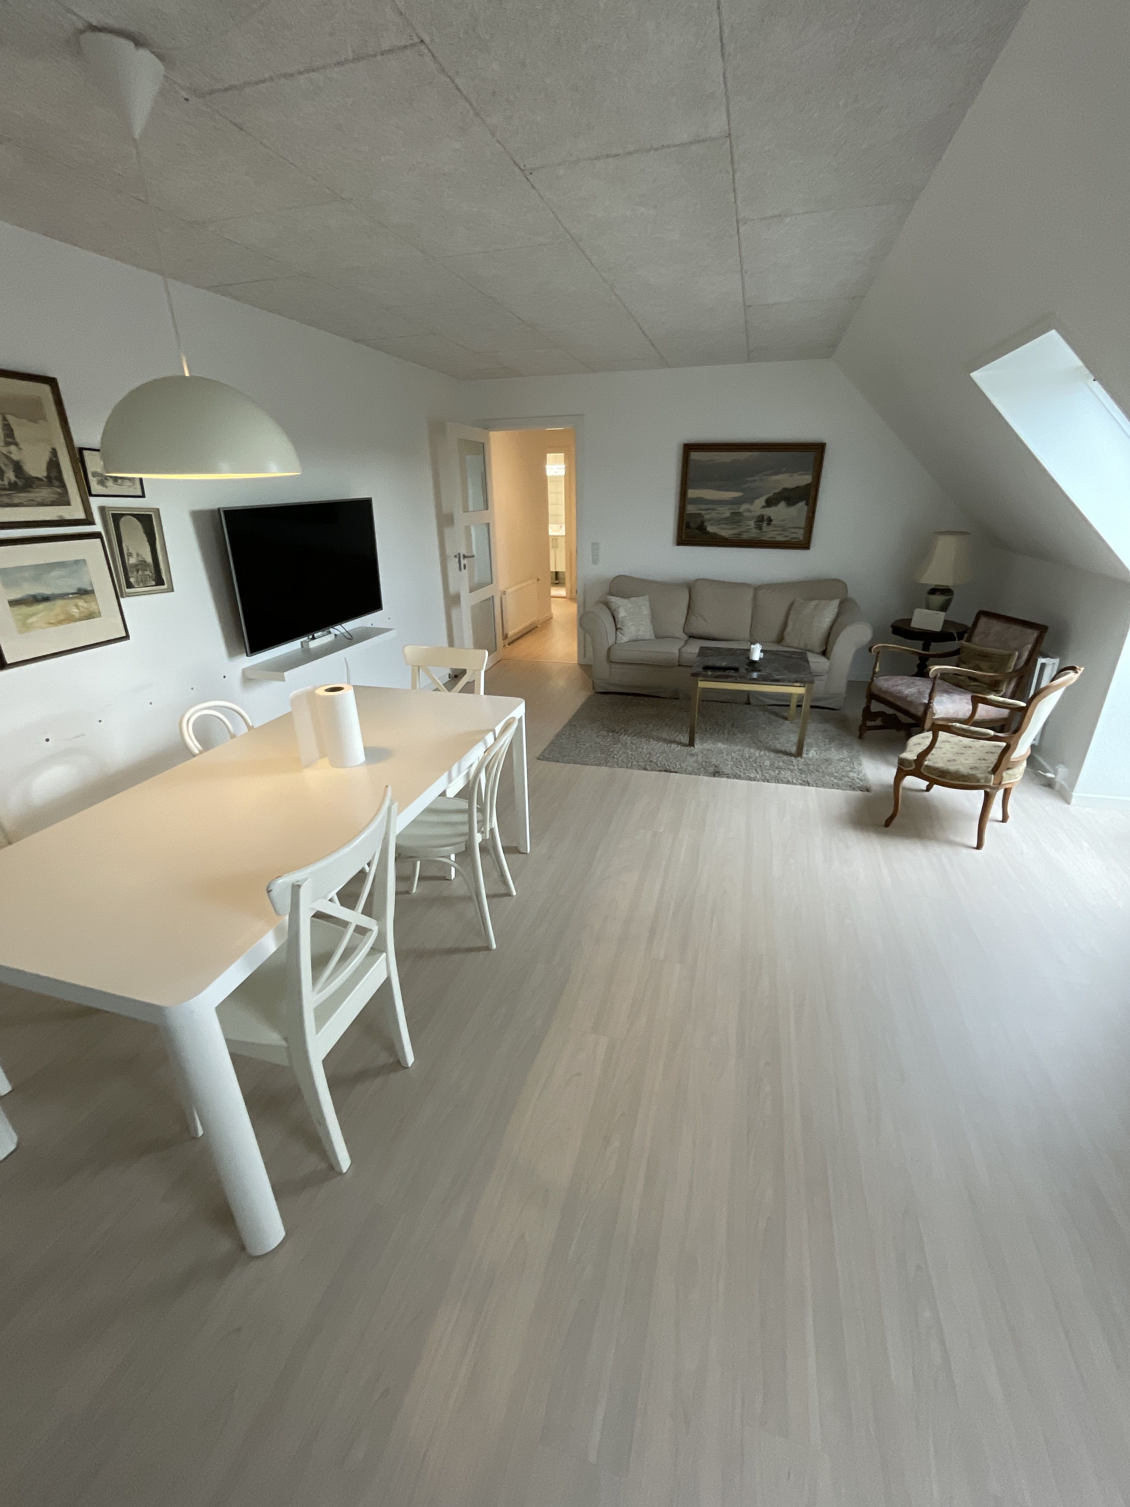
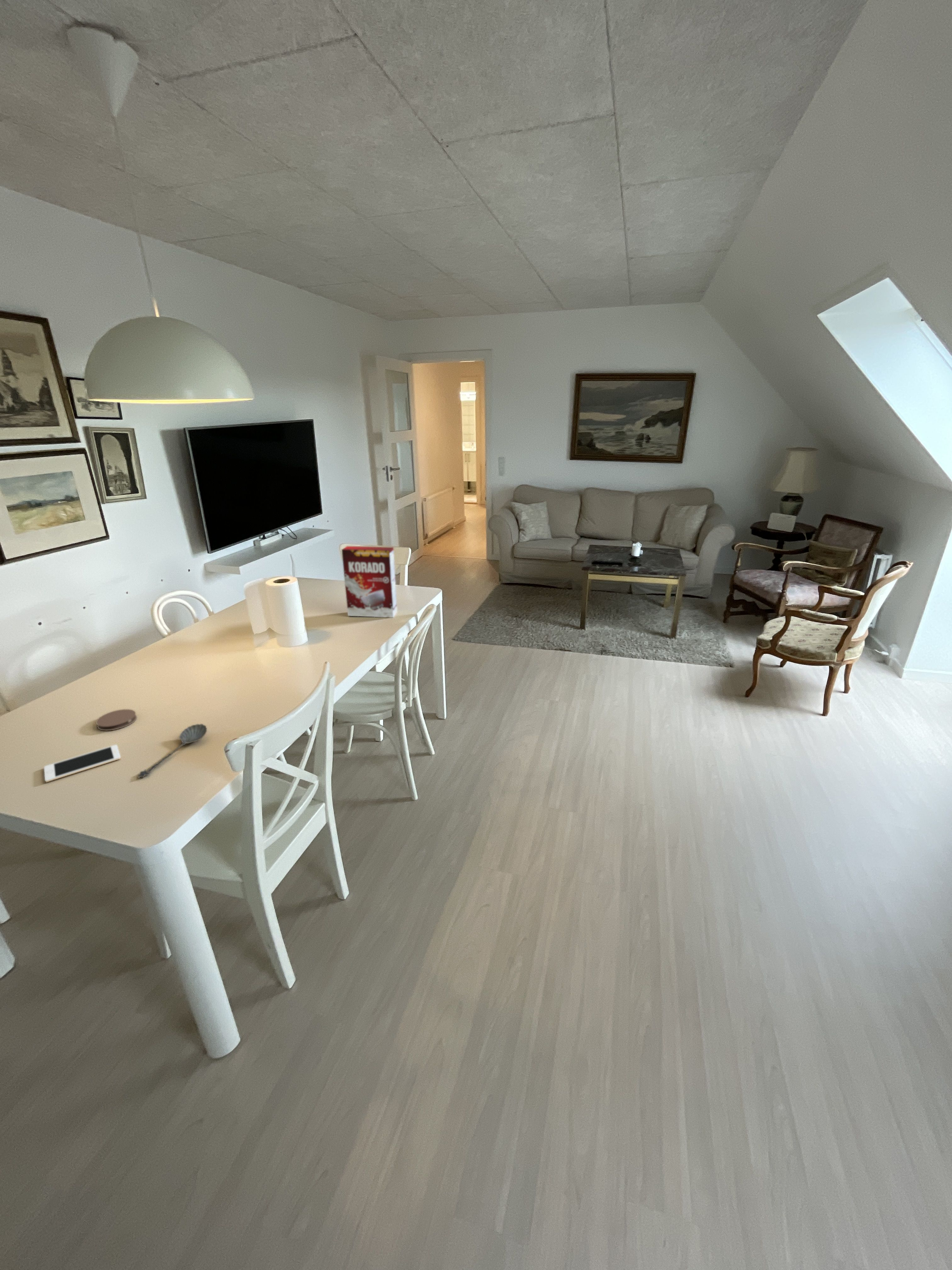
+ cereal box (370, 582)
+ cell phone (83, 762)
+ spoon (173, 751)
+ coaster (116, 719)
